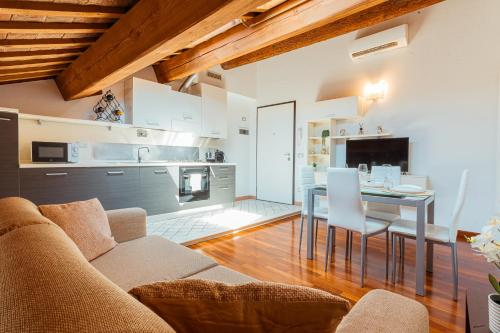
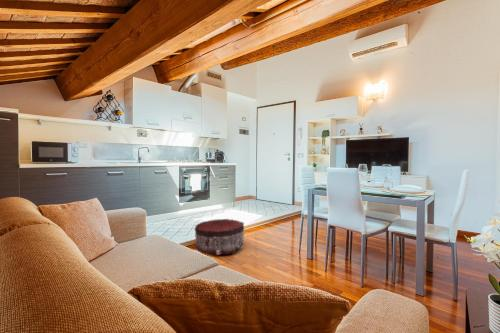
+ pouf (220, 234)
